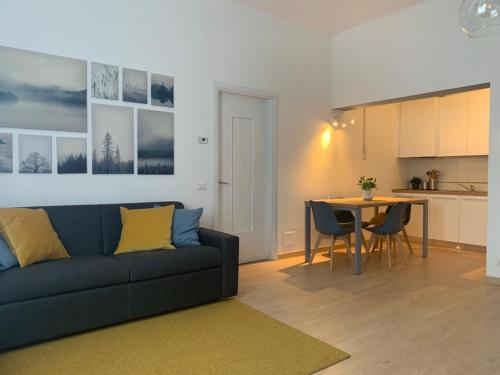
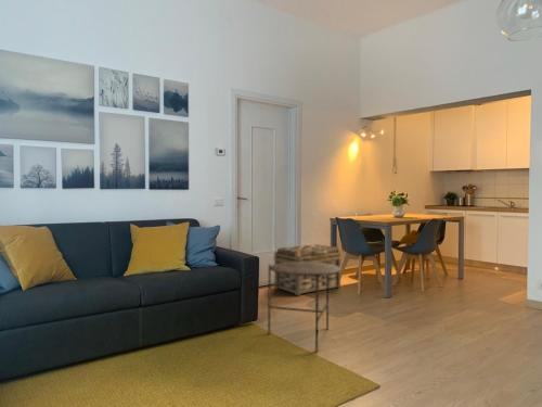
+ basket (309, 260)
+ side table (302, 309)
